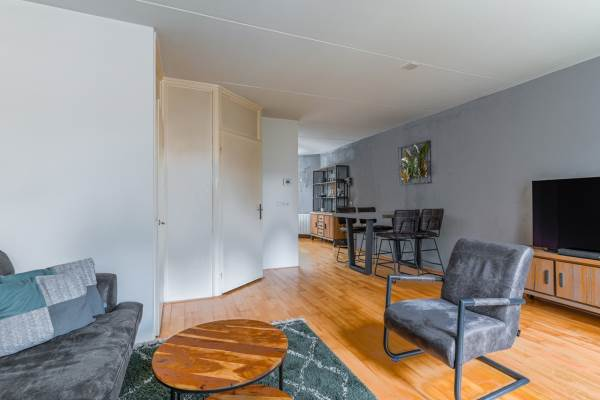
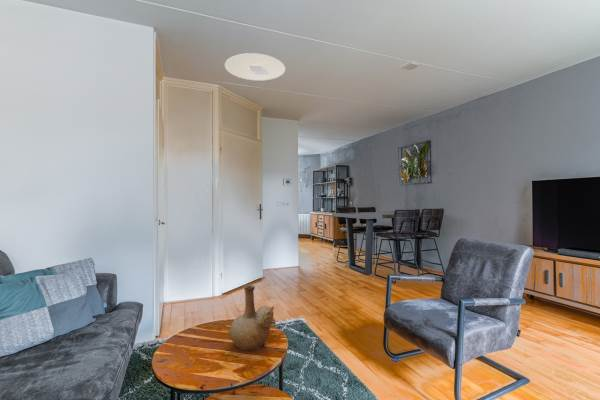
+ vase (253, 315)
+ ceiling light (255, 65)
